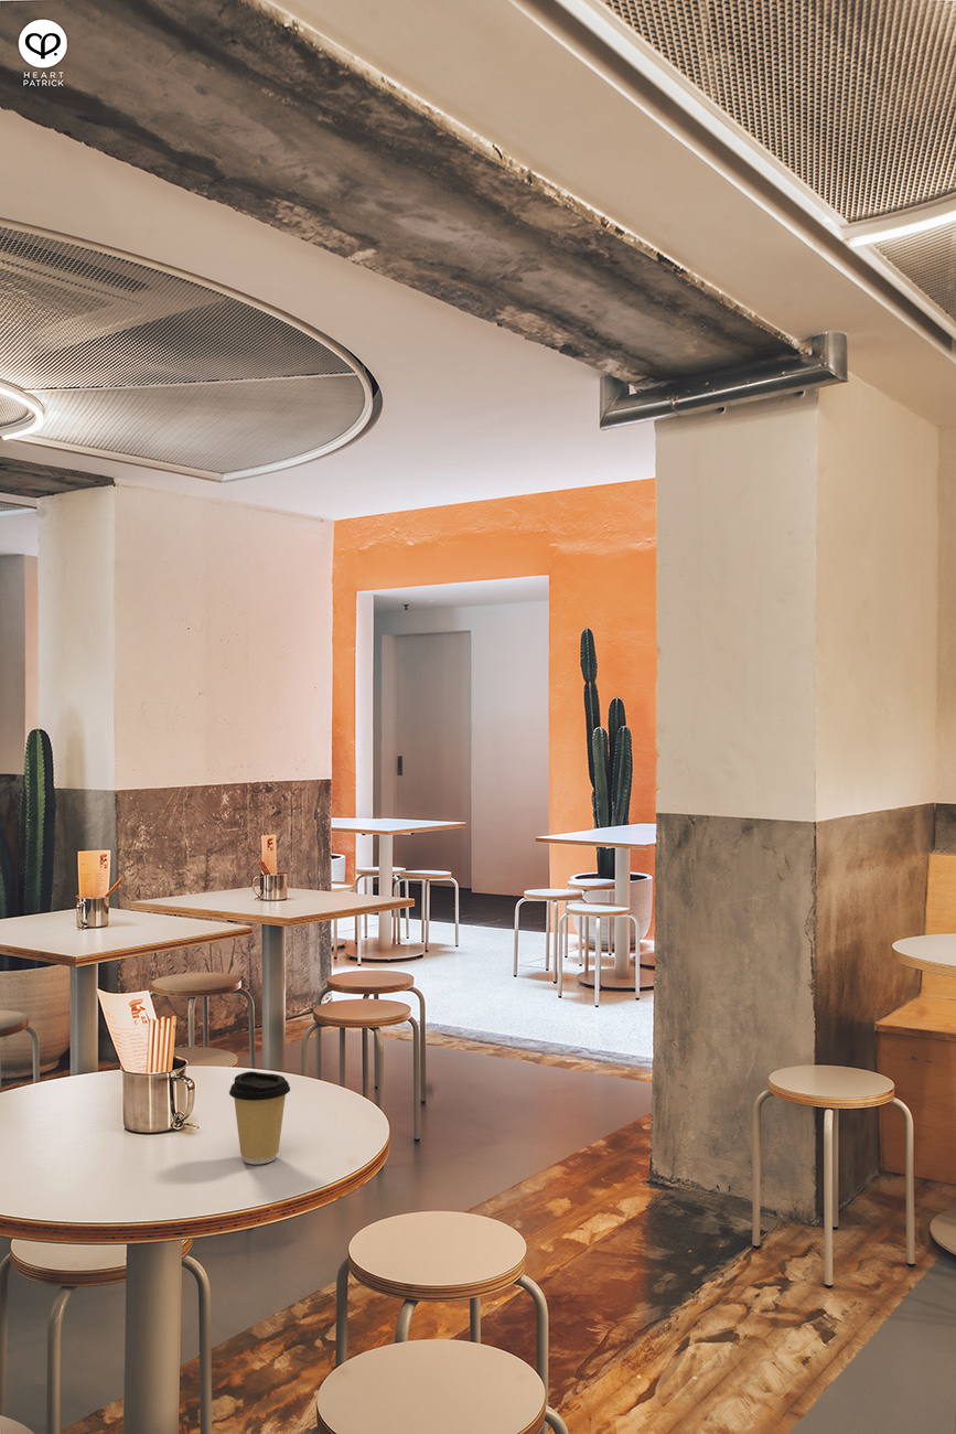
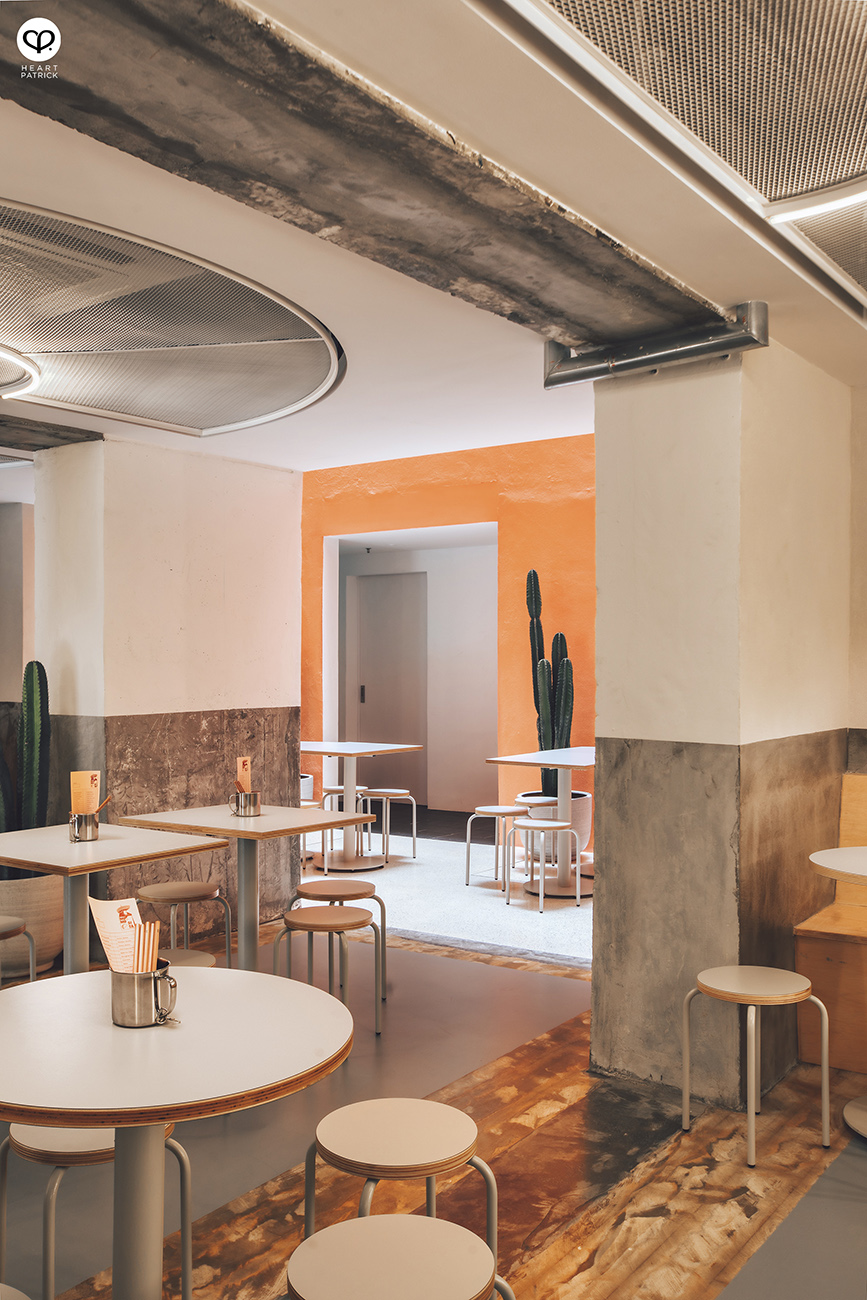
- coffee cup (259, 1117)
